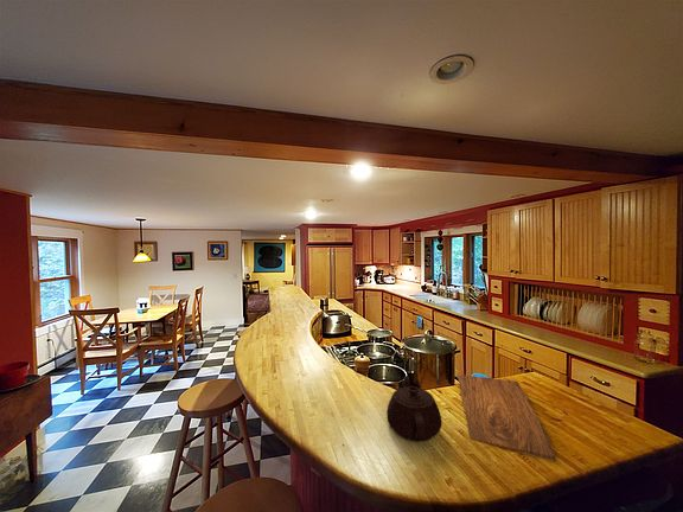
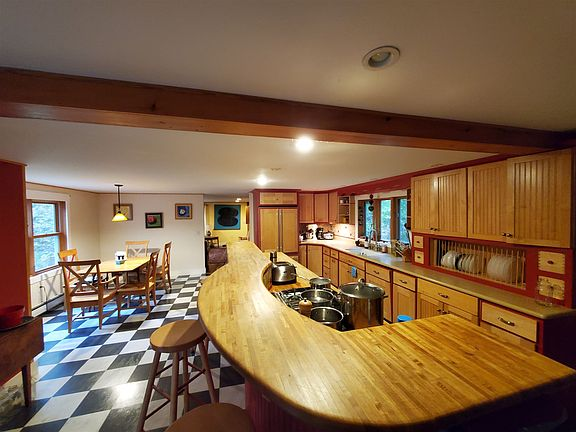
- cutting board (497, 407)
- teapot (413, 407)
